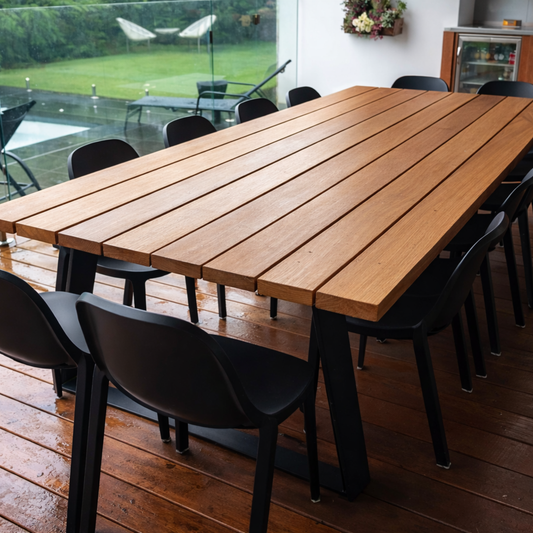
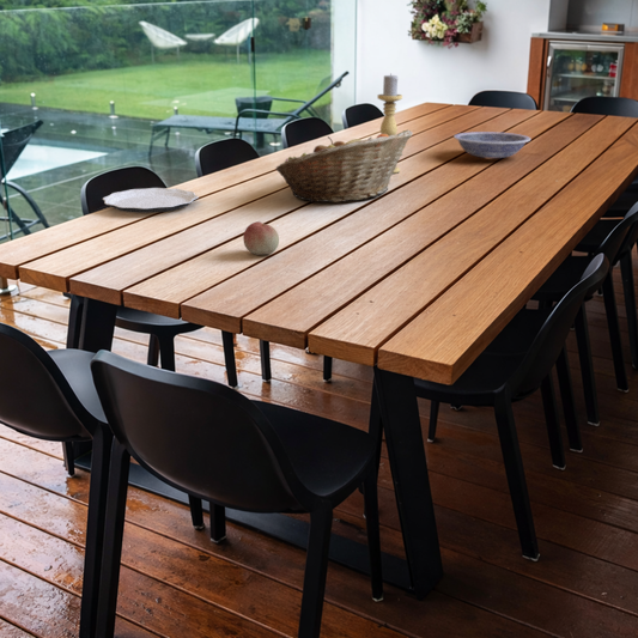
+ fruit (261, 238)
+ candle holder (388, 122)
+ fruit basket (345, 162)
+ bowl (491, 147)
+ plate (151, 200)
